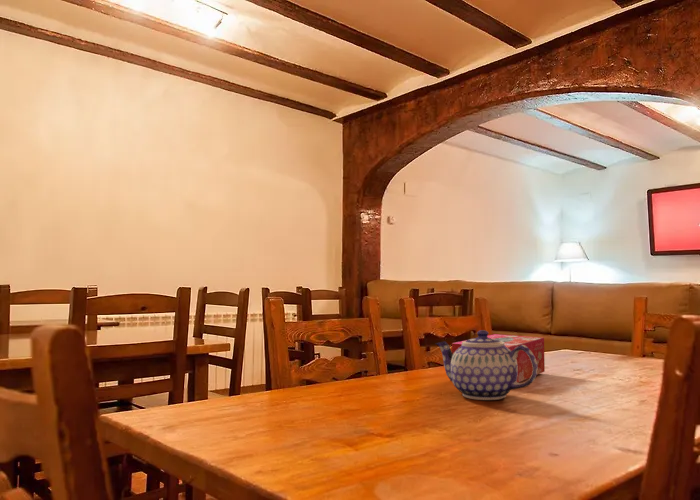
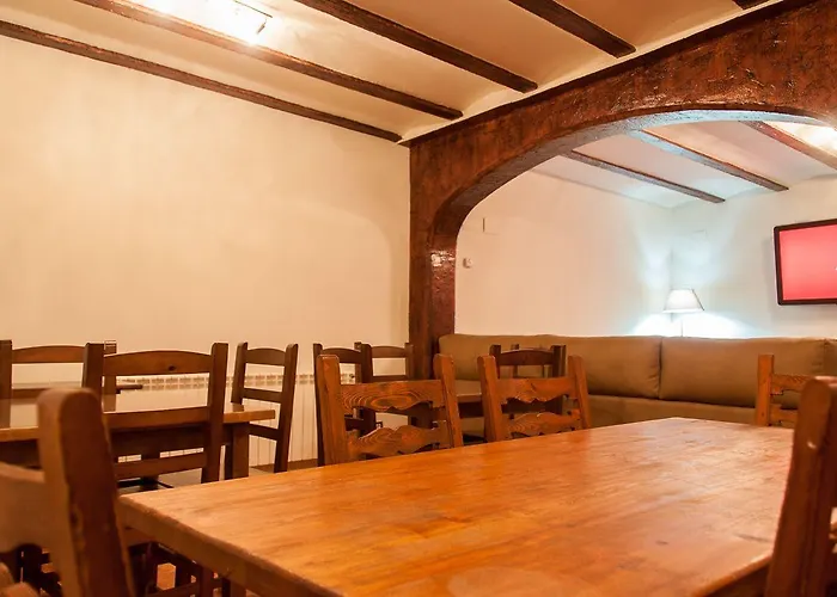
- tissue box (509, 349)
- teapot (483, 362)
